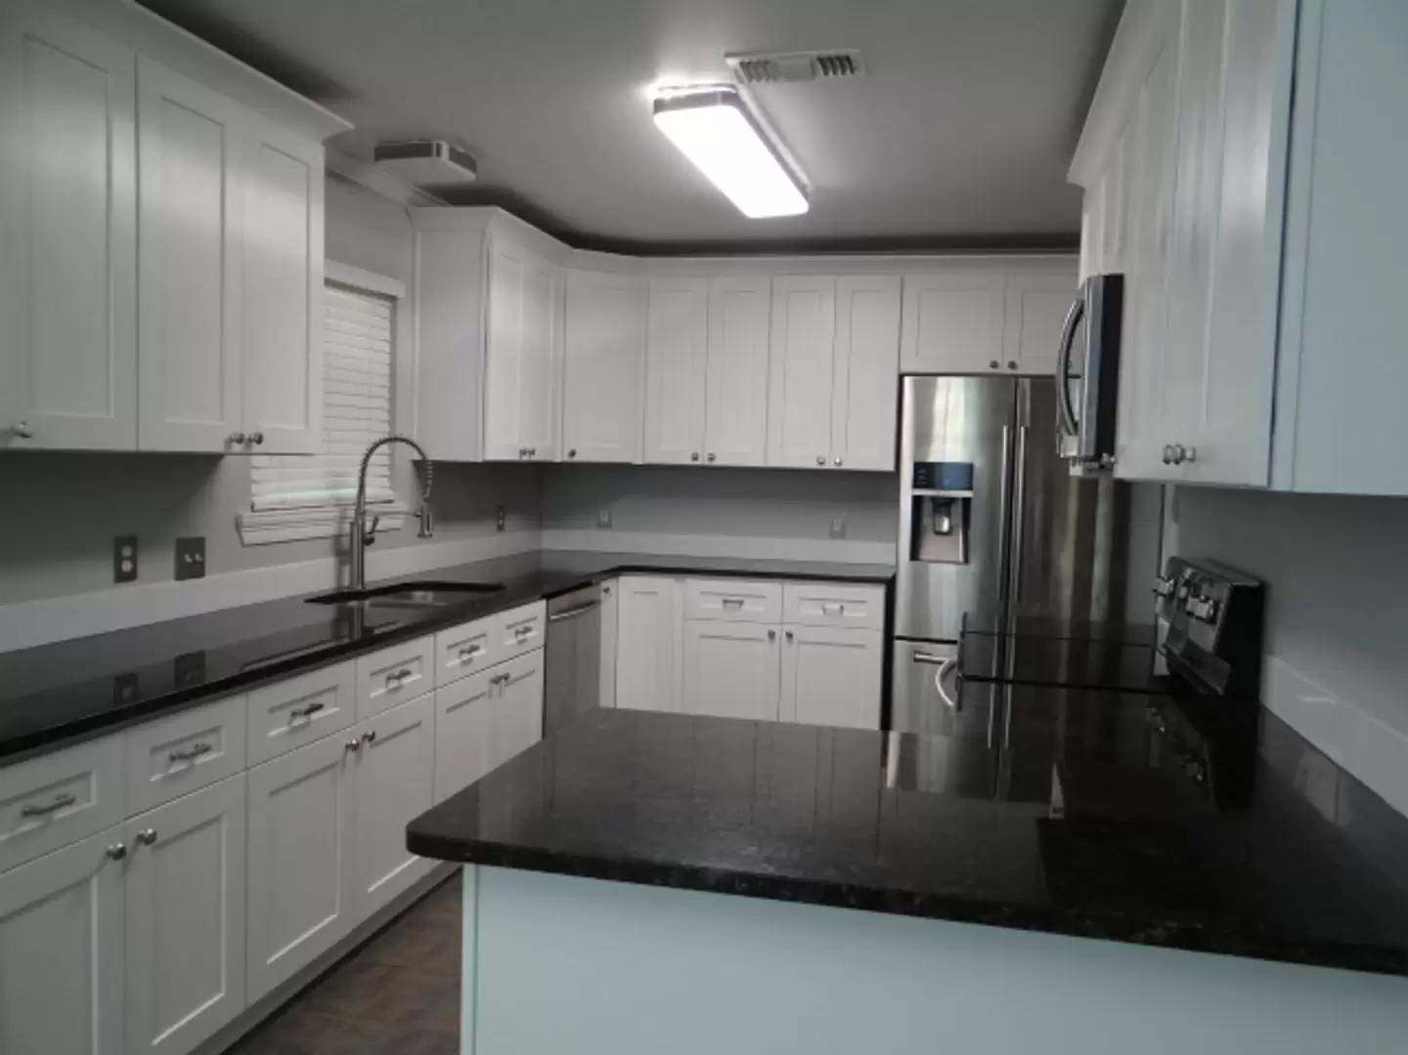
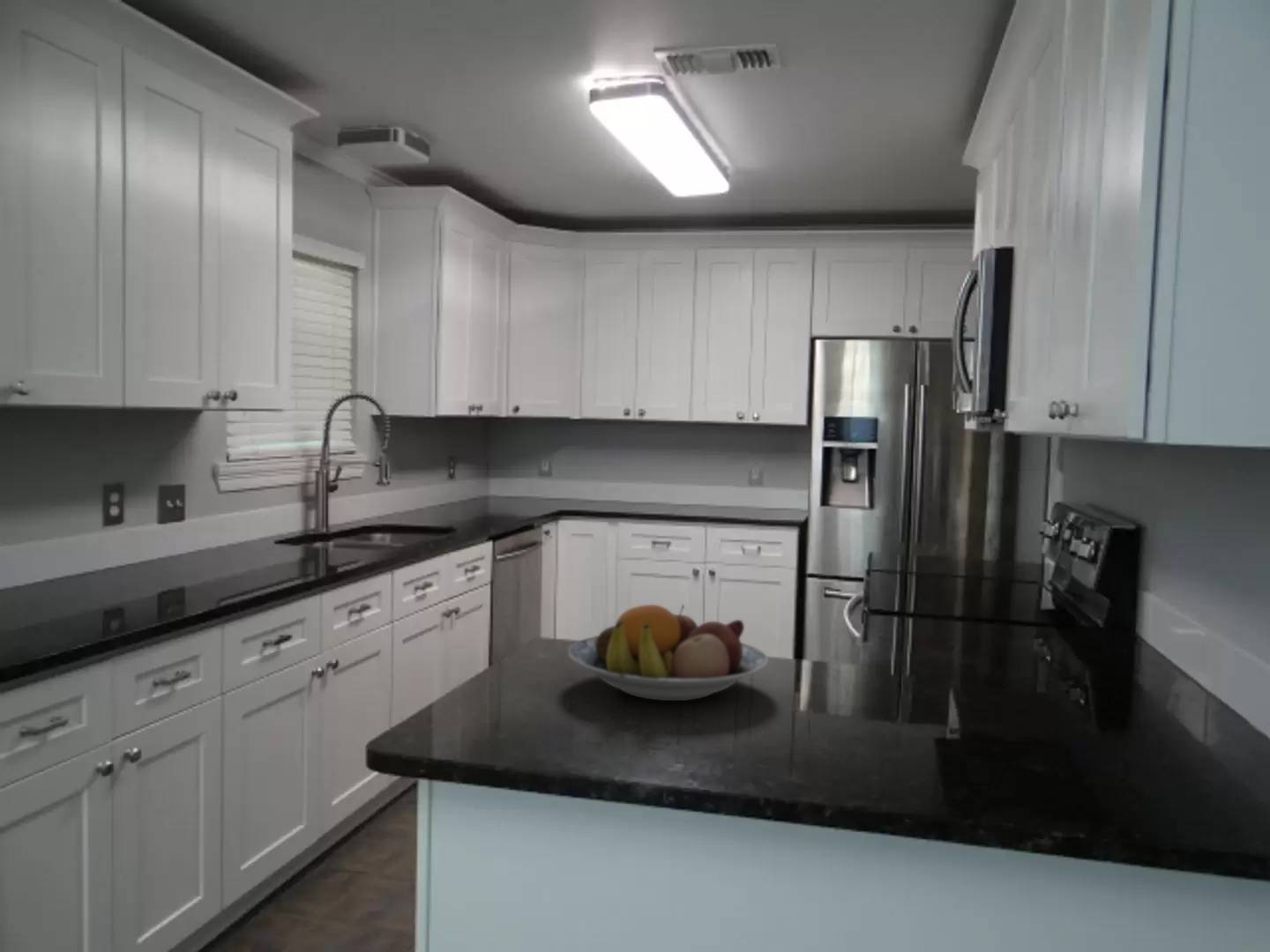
+ fruit bowl (668, 644)
